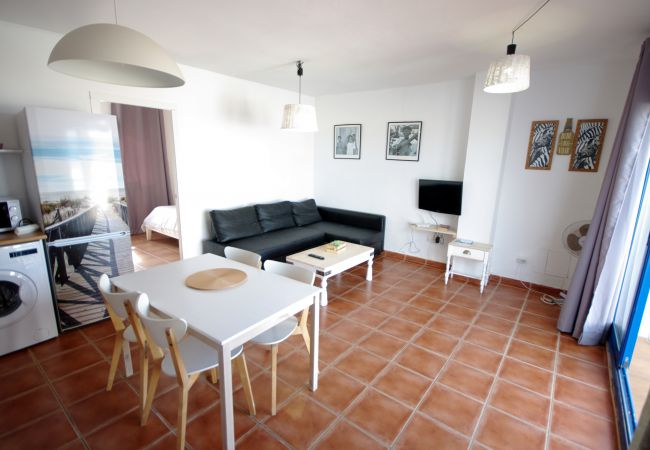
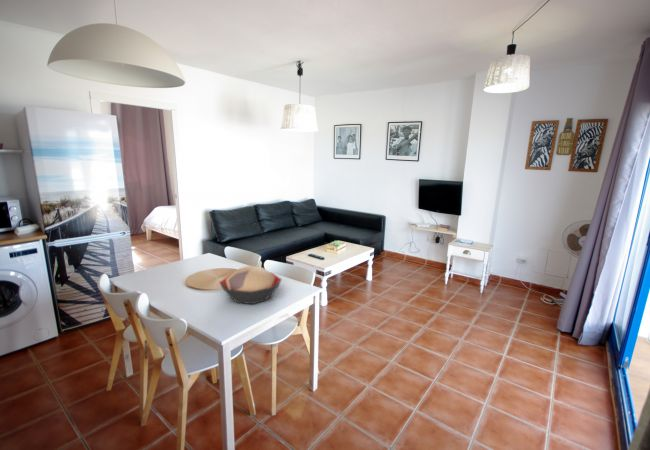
+ decorative bowl (251, 282)
